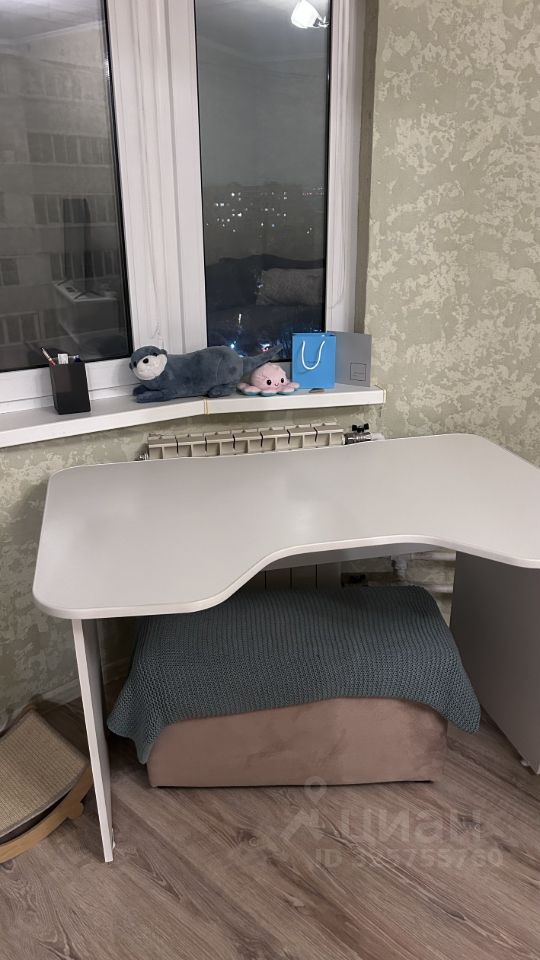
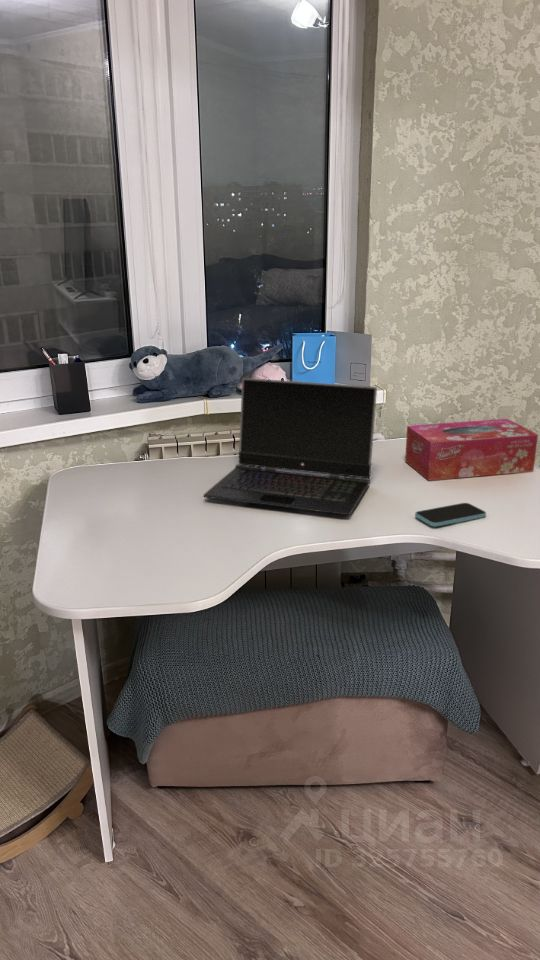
+ laptop computer (291, 443)
+ smartphone (450, 514)
+ tissue box (469, 448)
